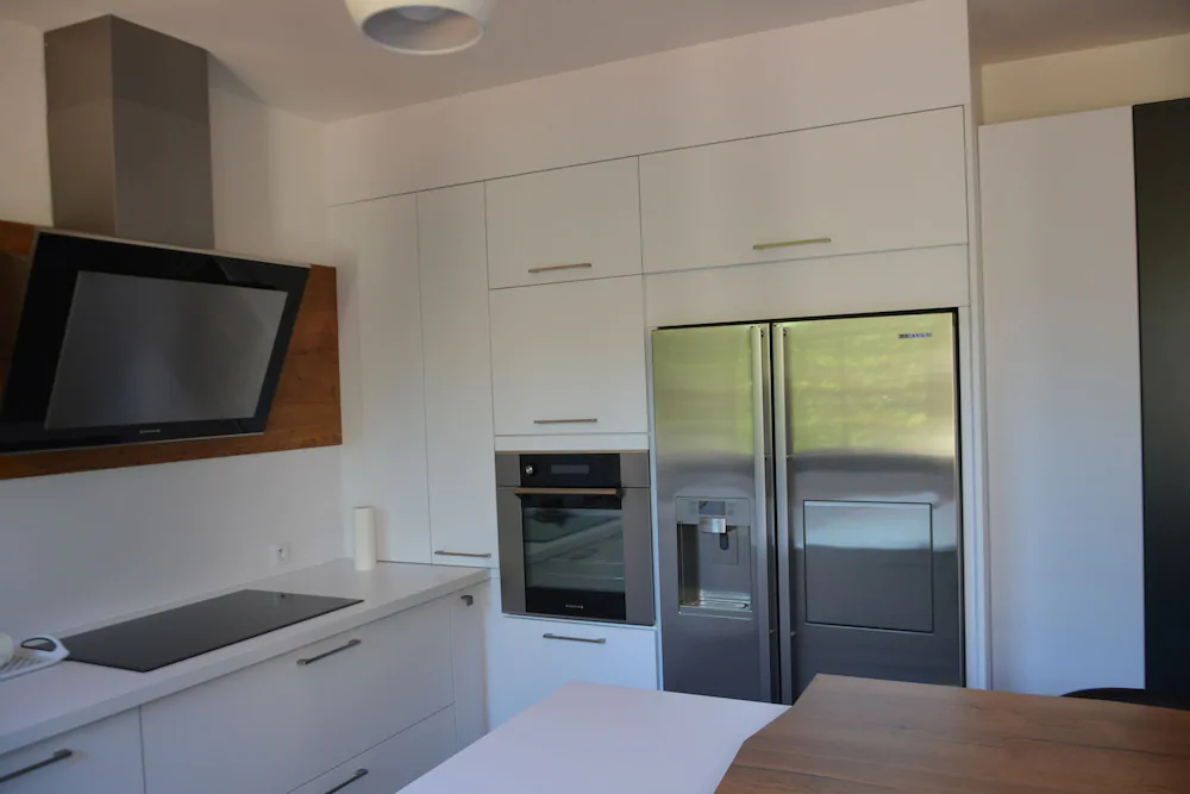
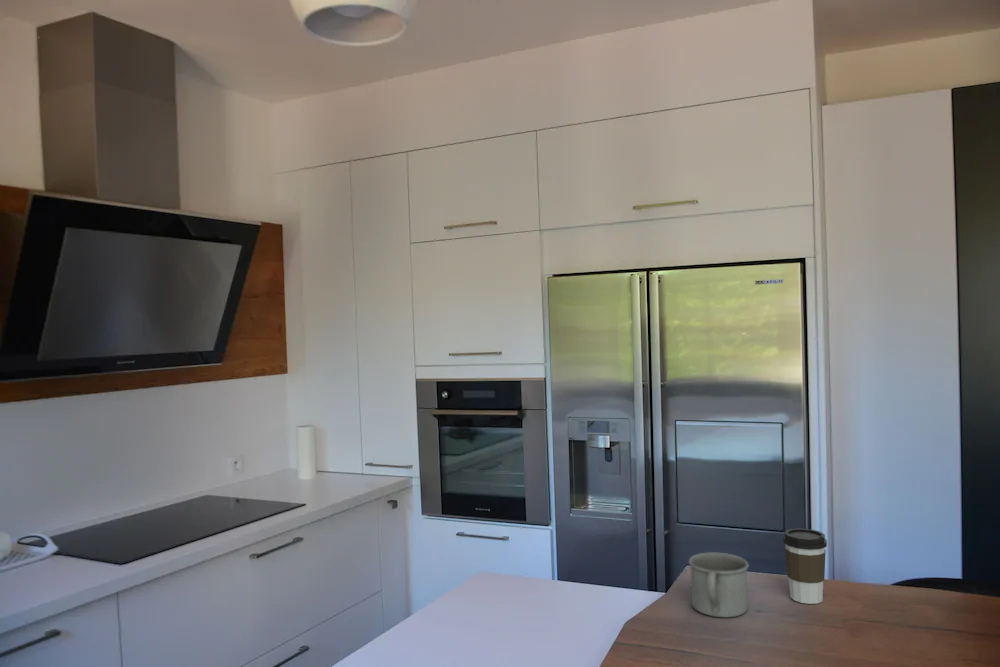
+ coffee cup (805, 565)
+ mug (718, 585)
